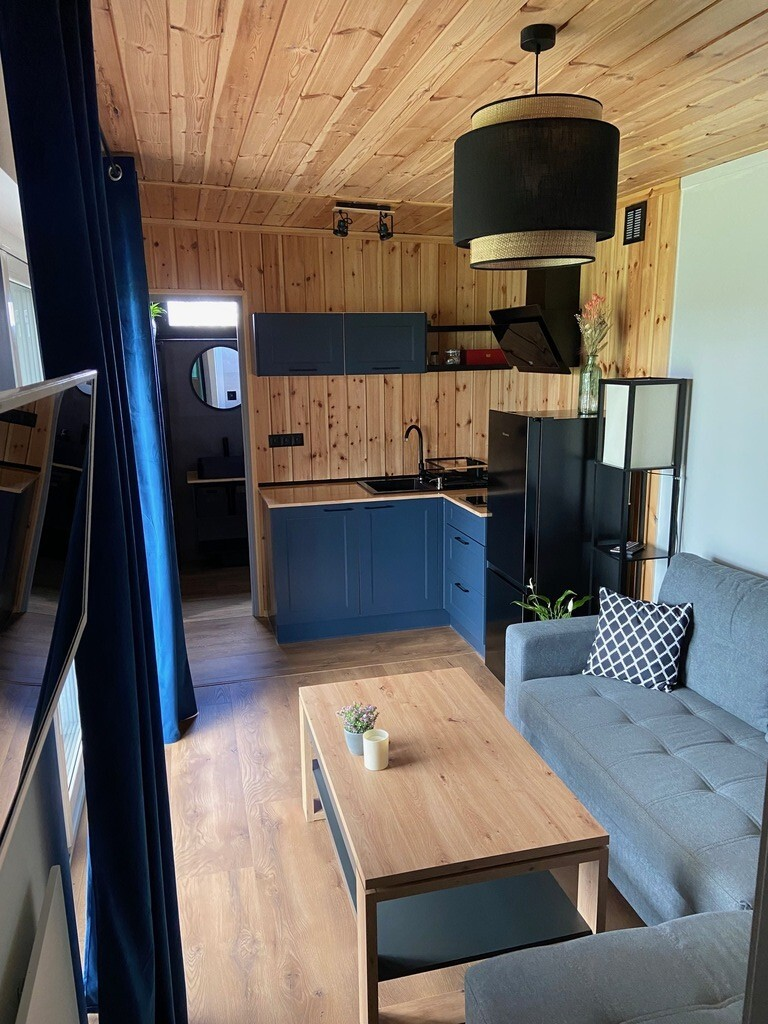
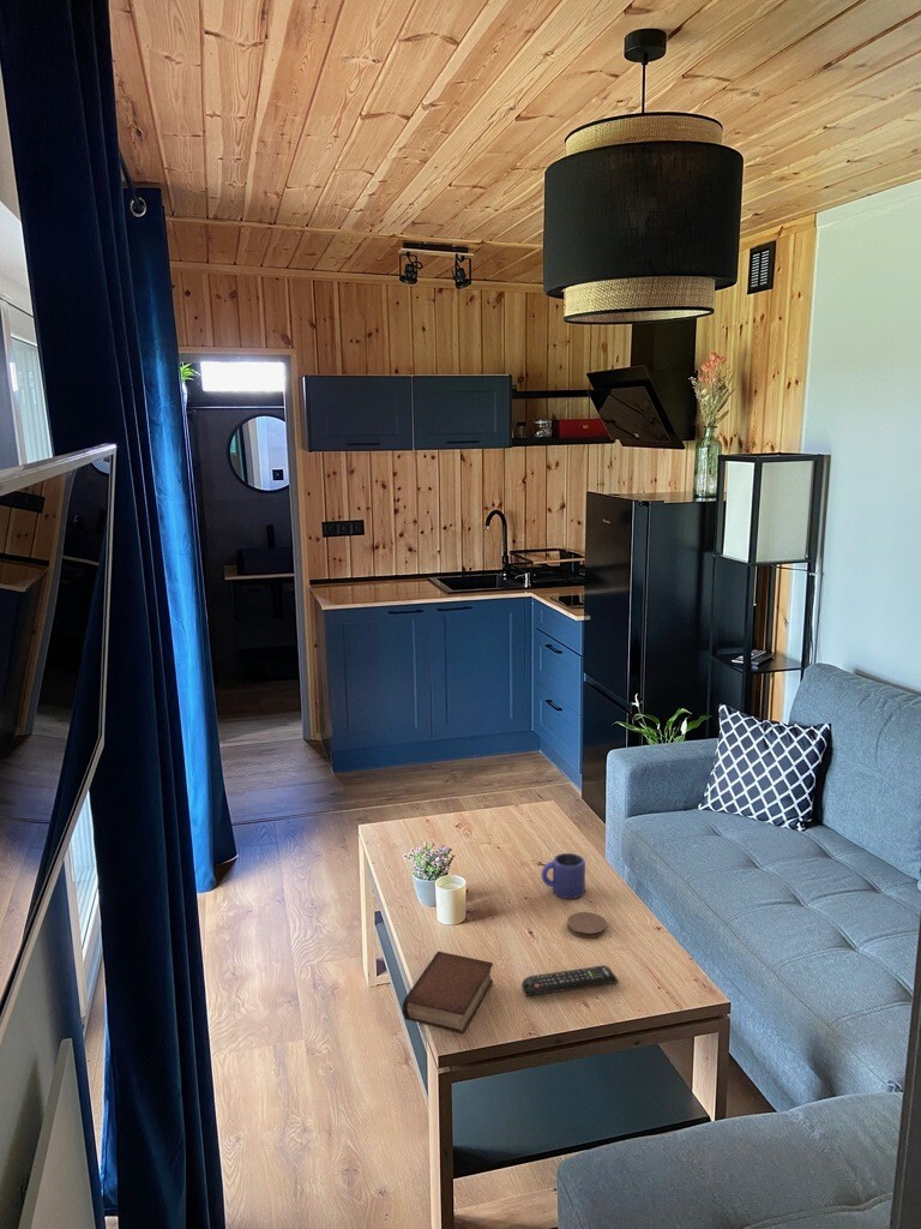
+ book (449, 989)
+ remote control (570, 981)
+ coaster (586, 924)
+ mug (562, 875)
